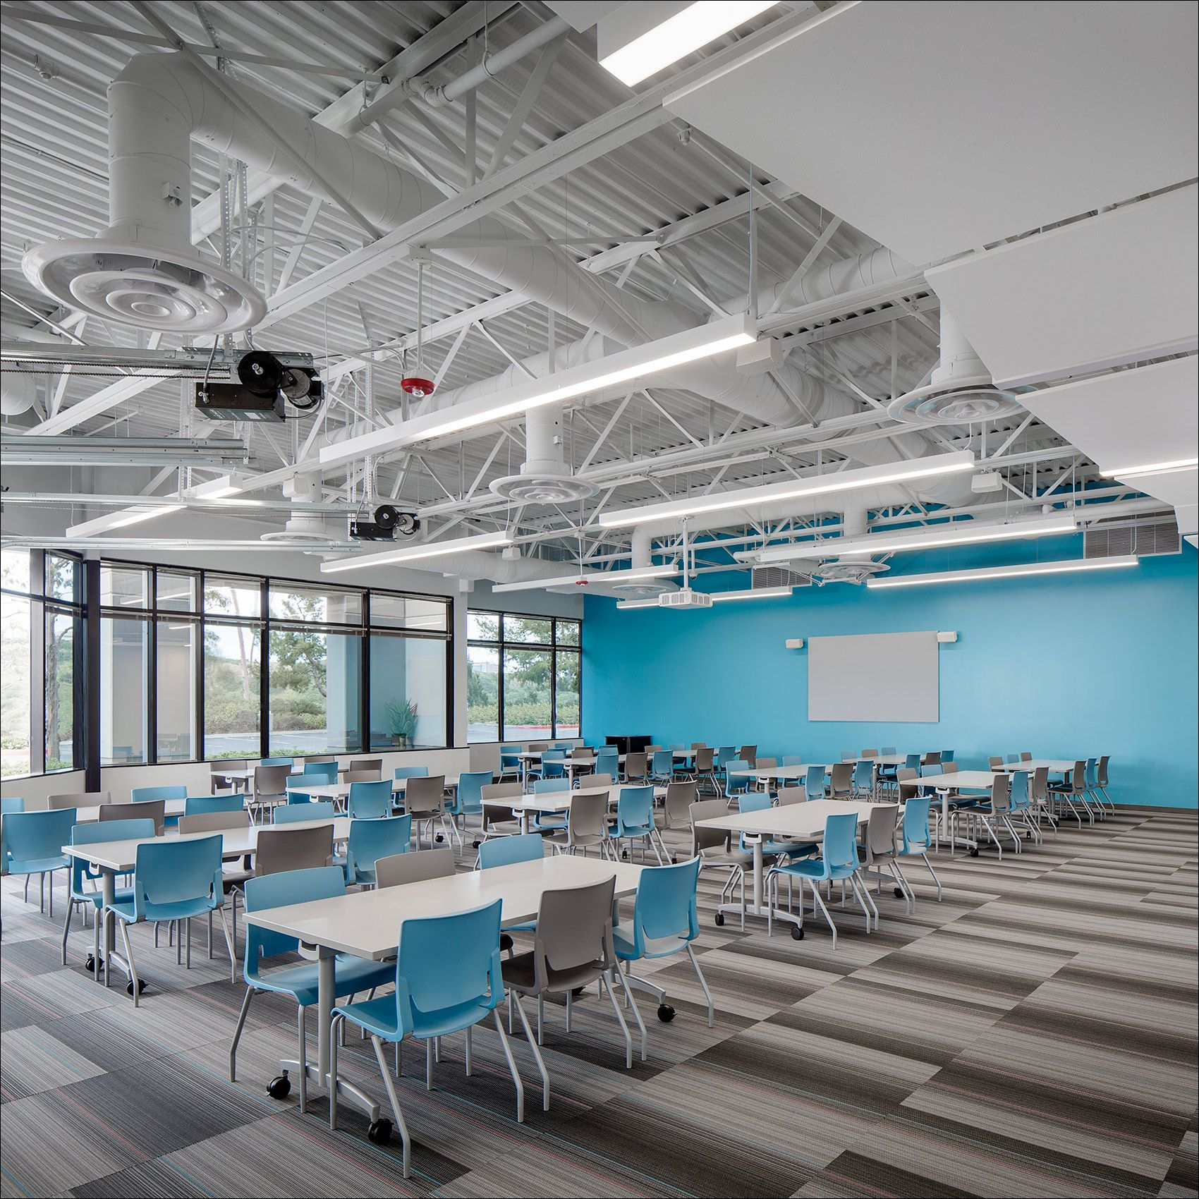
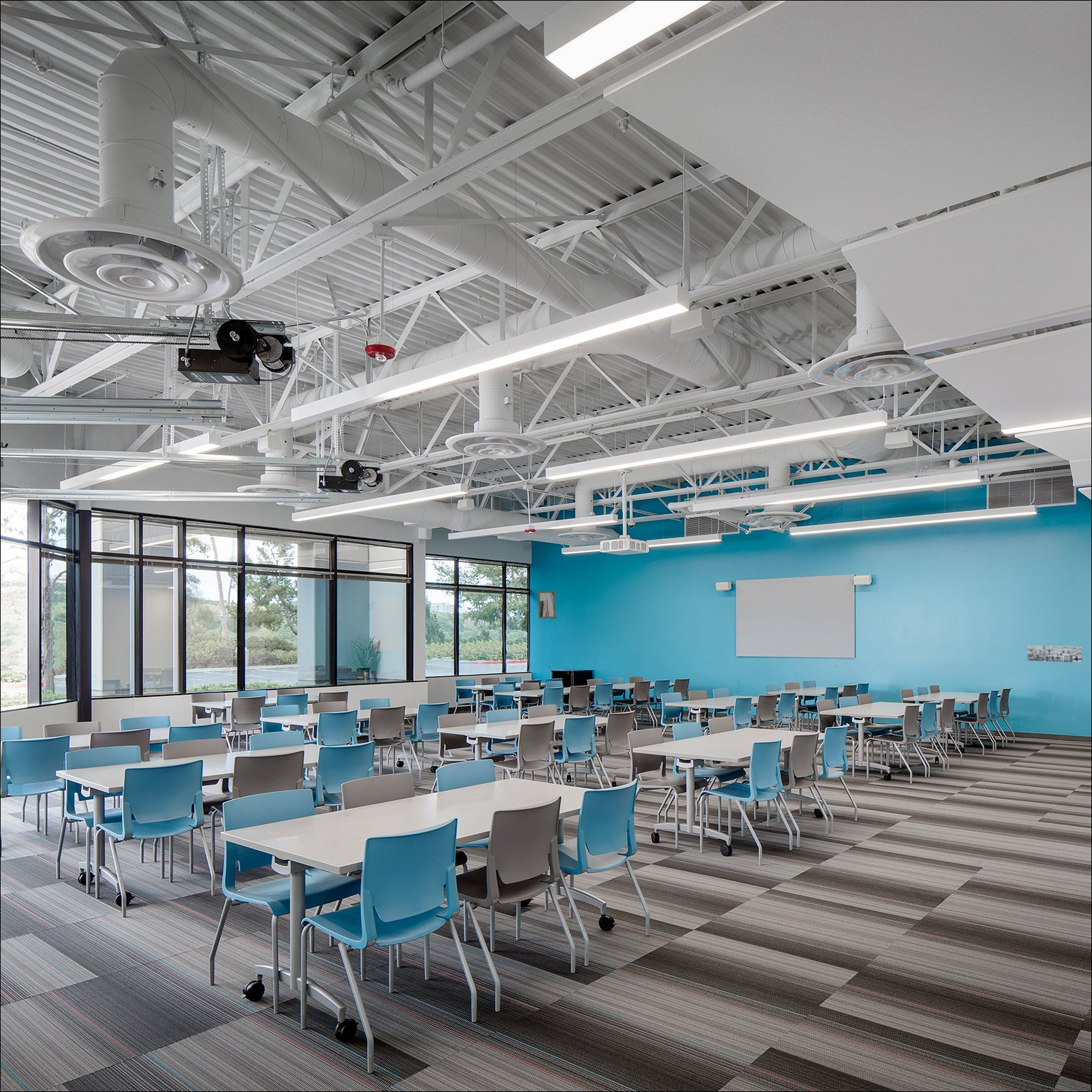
+ wall art (1054, 653)
+ wall art (547, 604)
